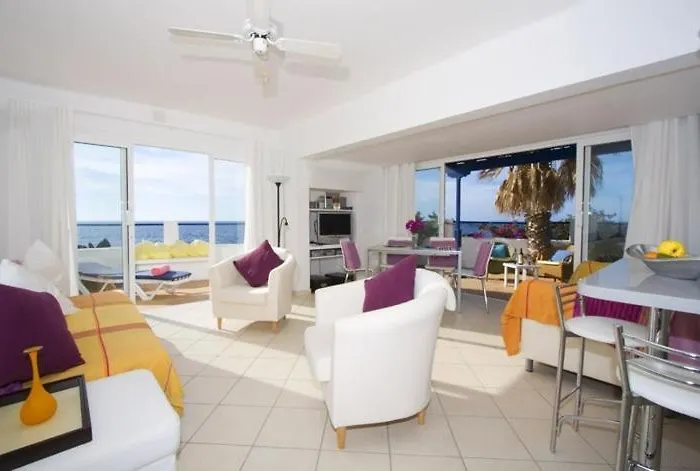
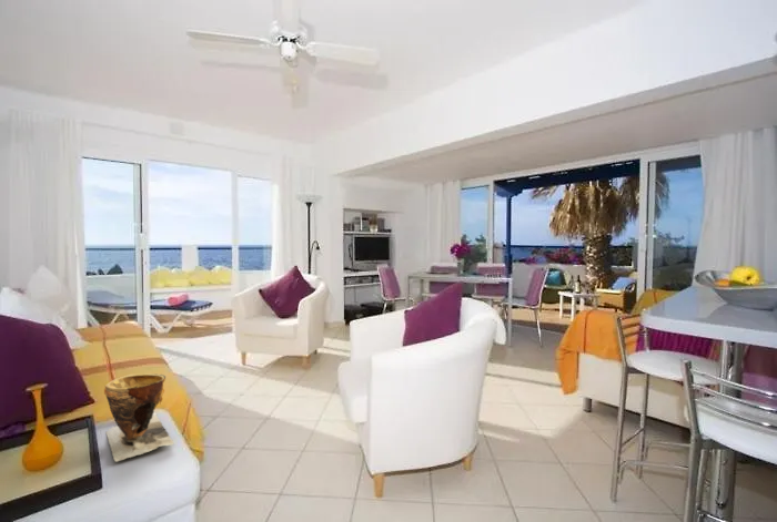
+ clay pot (133, 401)
